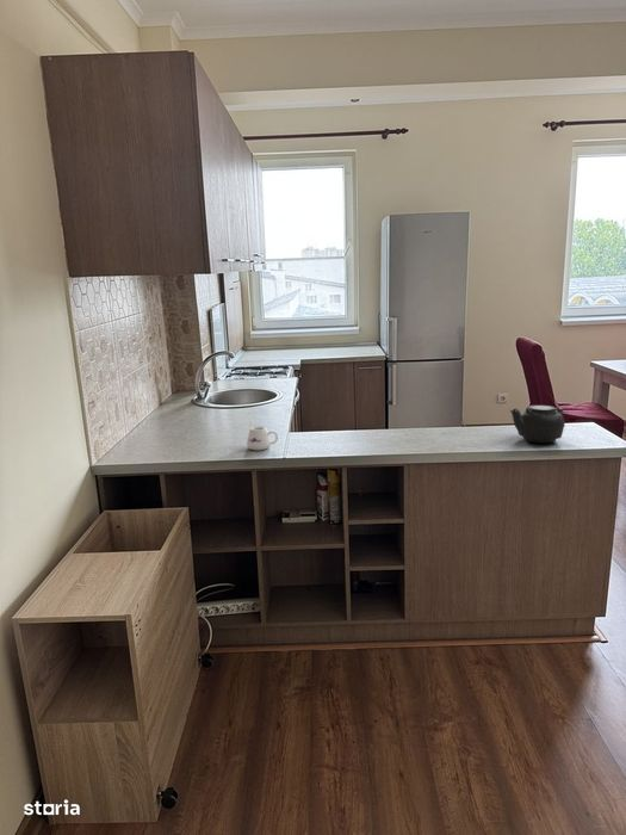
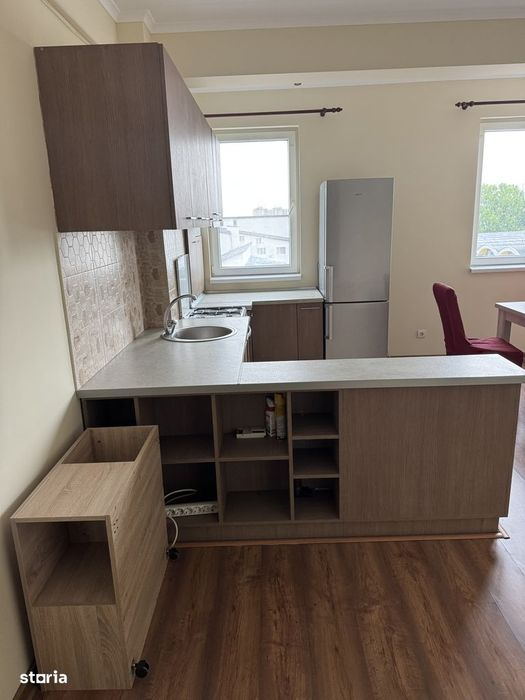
- teapot (535, 423)
- mug (262, 438)
